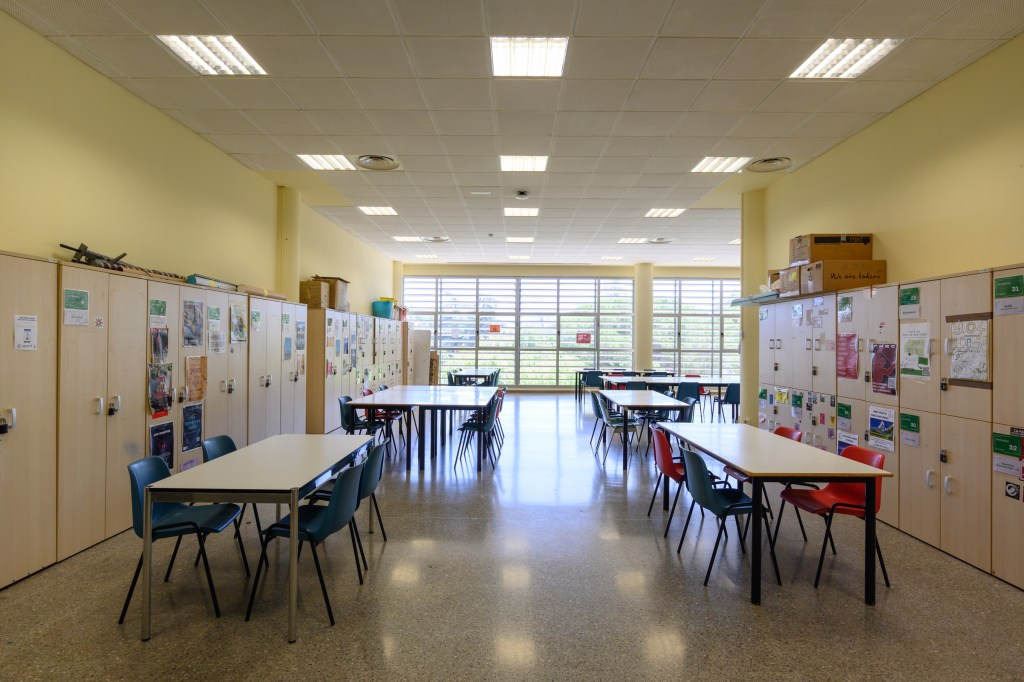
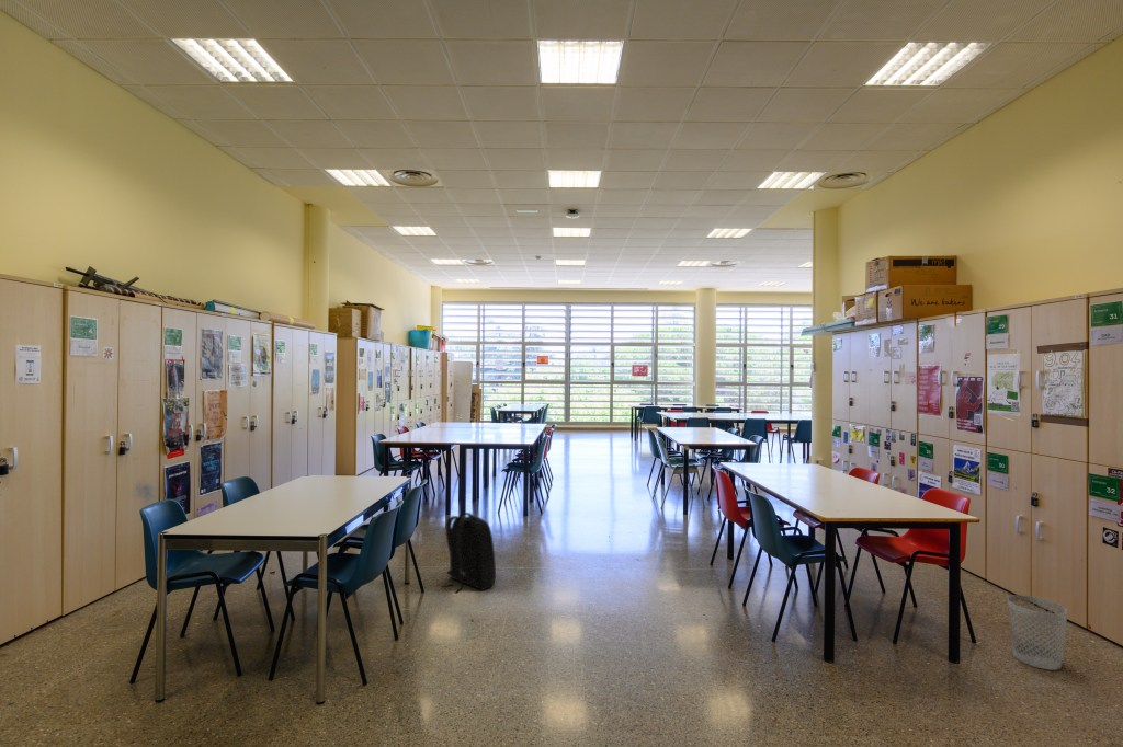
+ wastebasket (1036, 632)
+ backpack (467, 548)
